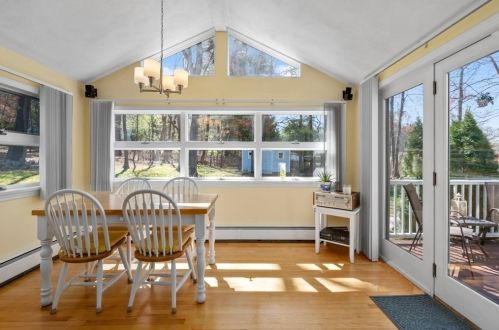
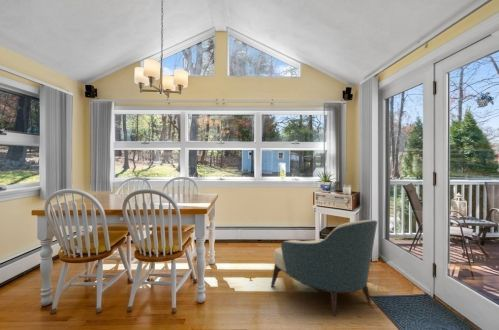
+ armchair (325, 253)
